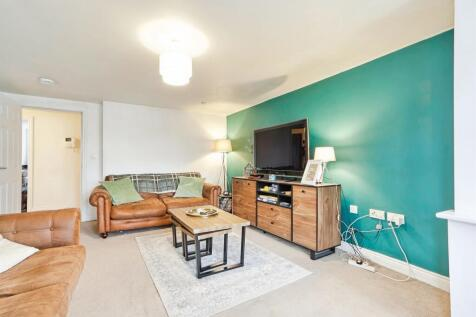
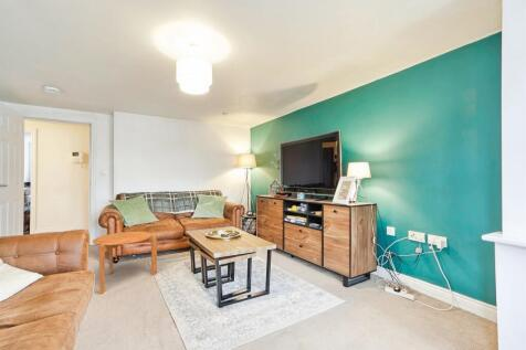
+ side table (112, 257)
